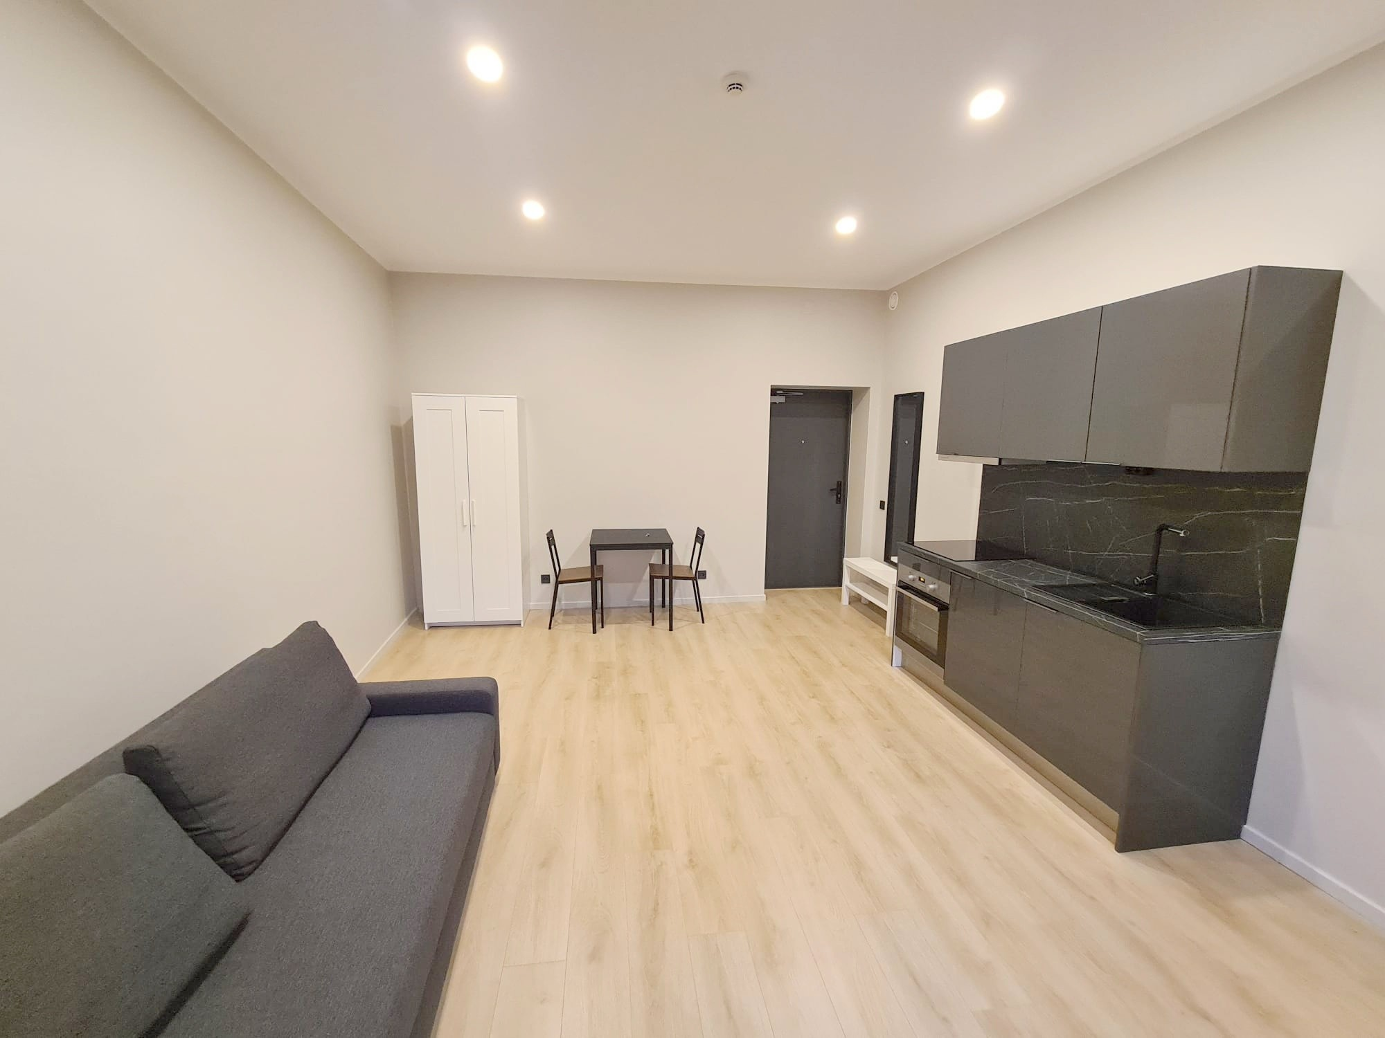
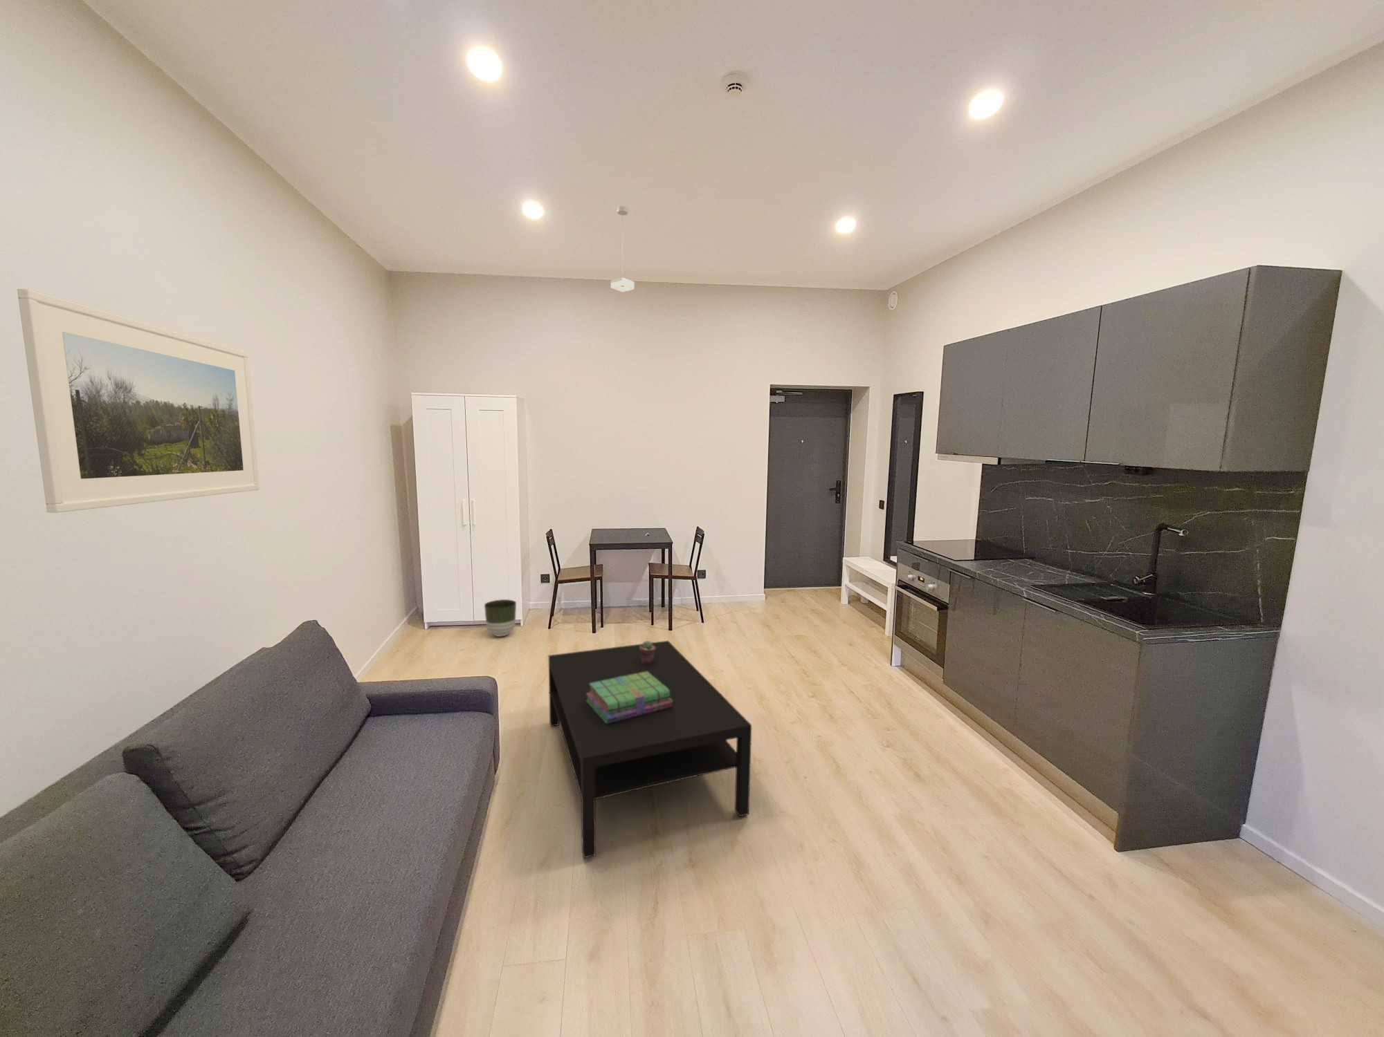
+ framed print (169, 415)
+ pendant lamp (622, 248)
+ potted succulent (647, 650)
+ planter (500, 620)
+ coffee table (635, 724)
+ stack of books (629, 695)
